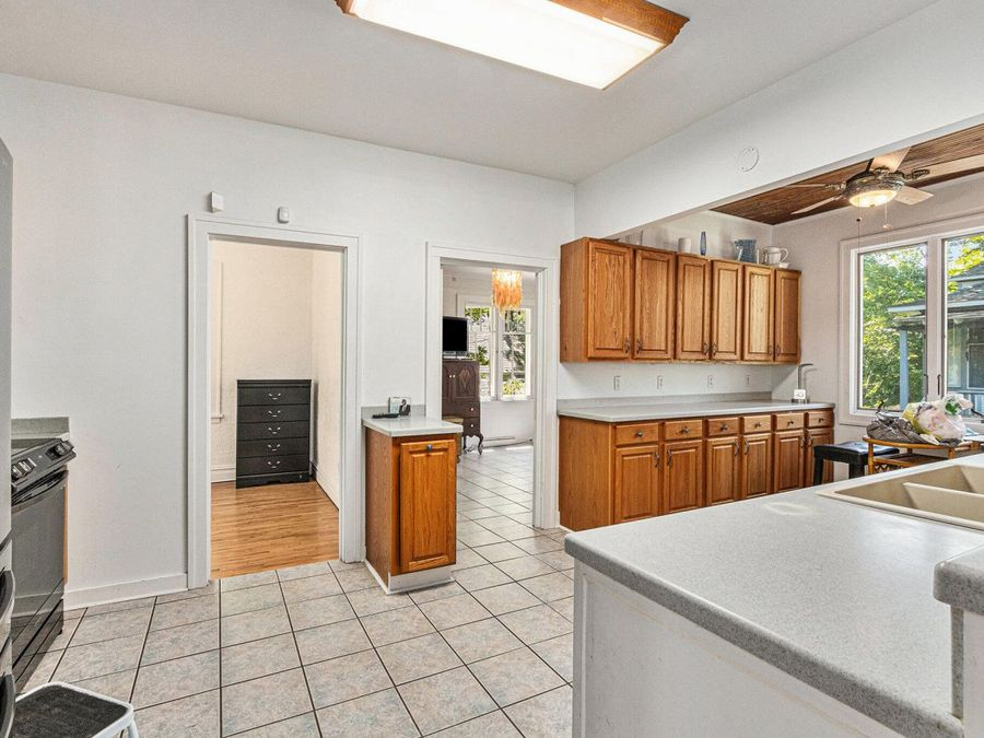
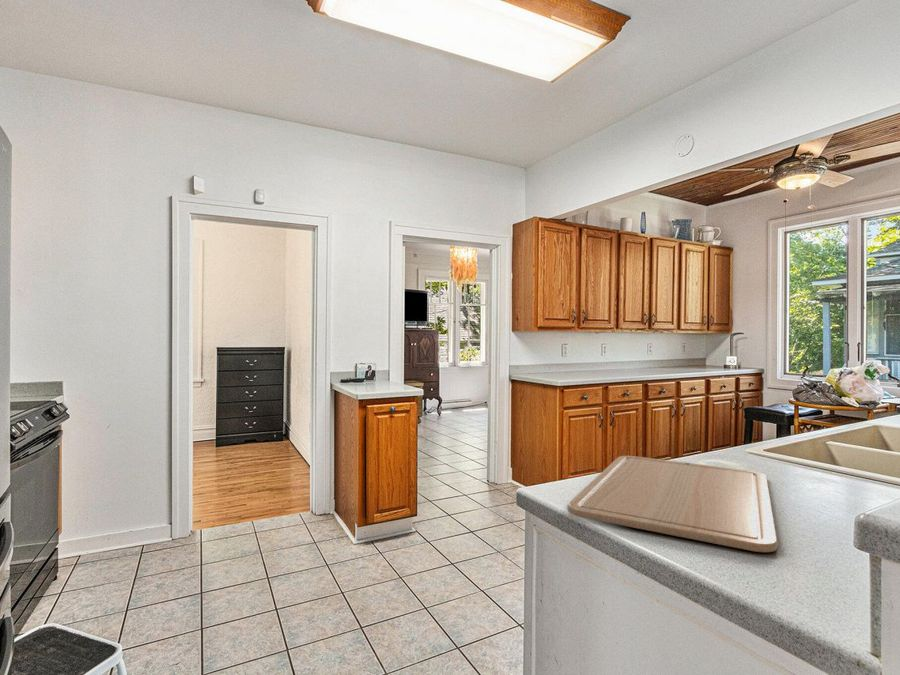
+ chopping board (676, 490)
